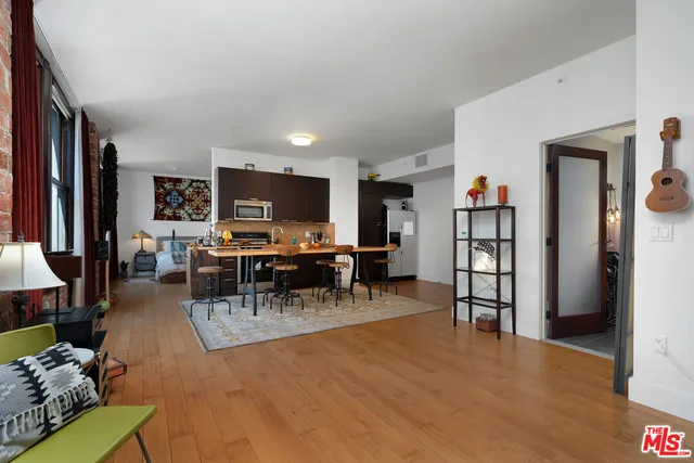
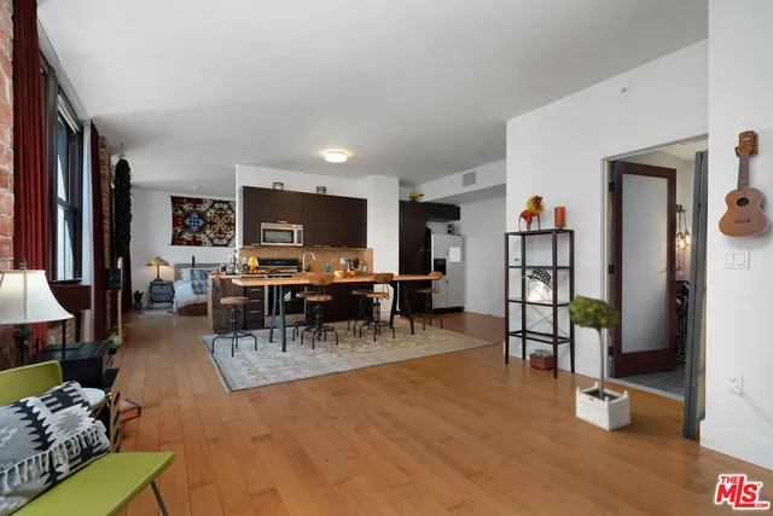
+ potted tree (600, 355)
